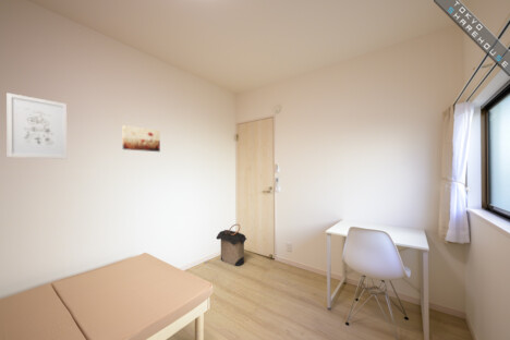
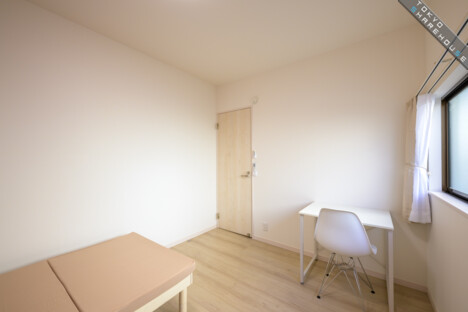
- laundry hamper (231, 242)
- wall art (38, 127)
- wall art (142, 138)
